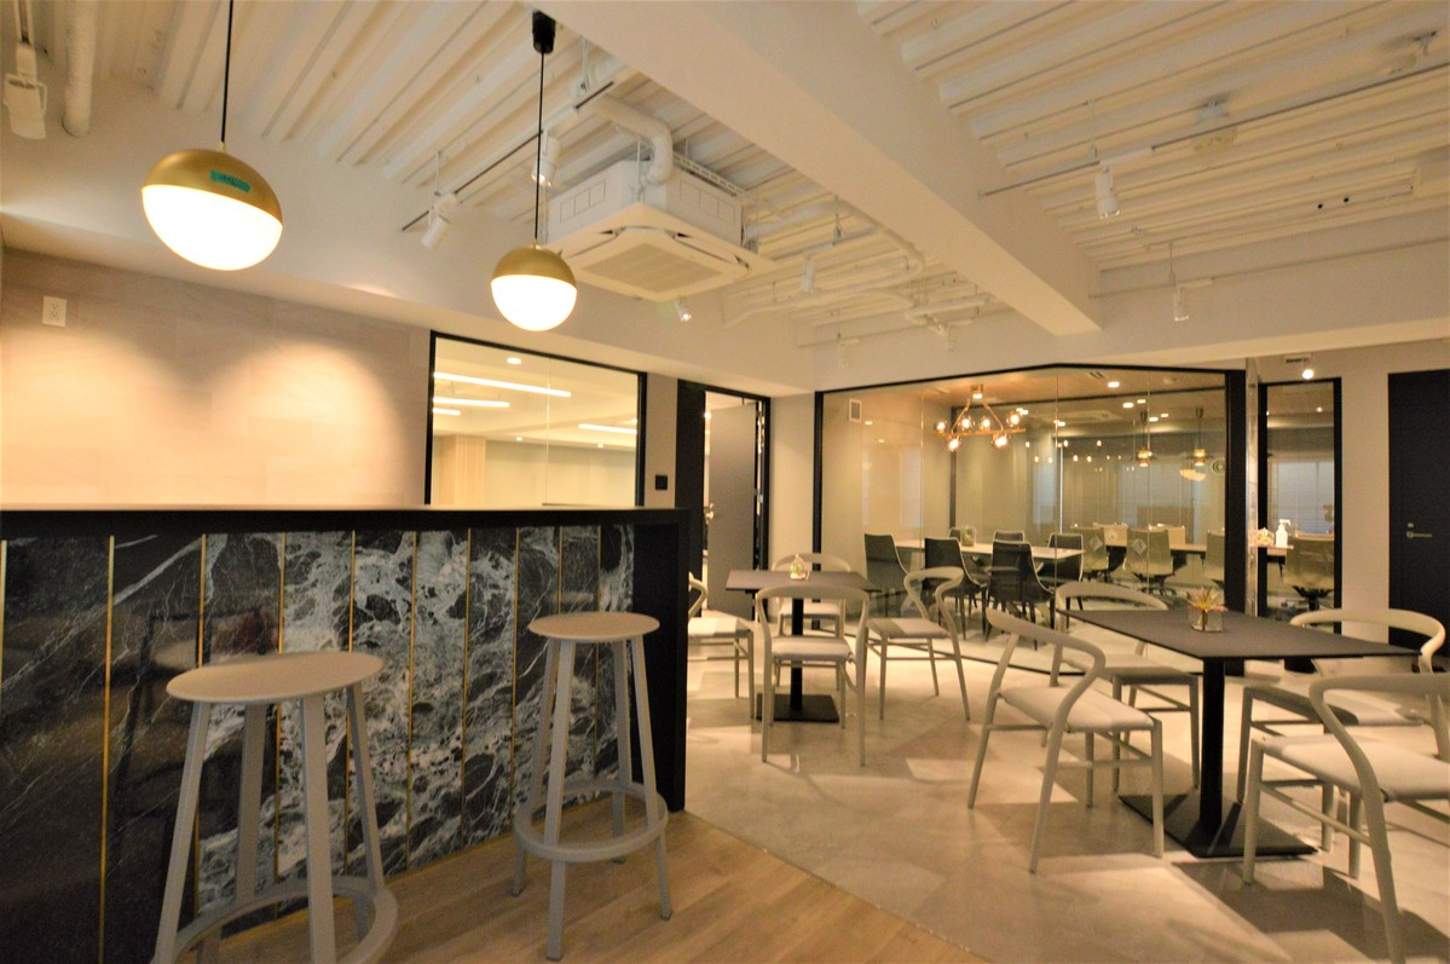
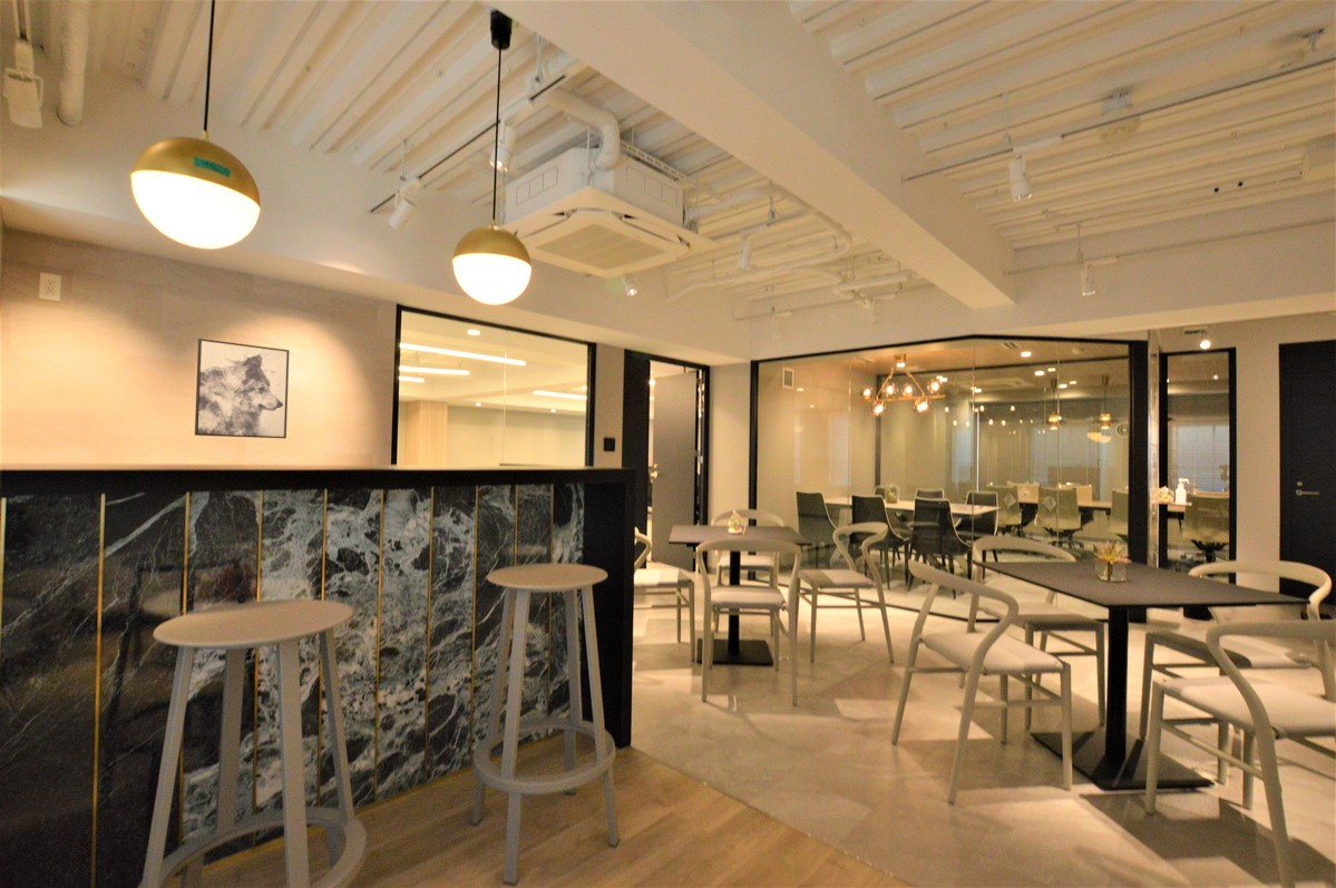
+ wall art (244, 390)
